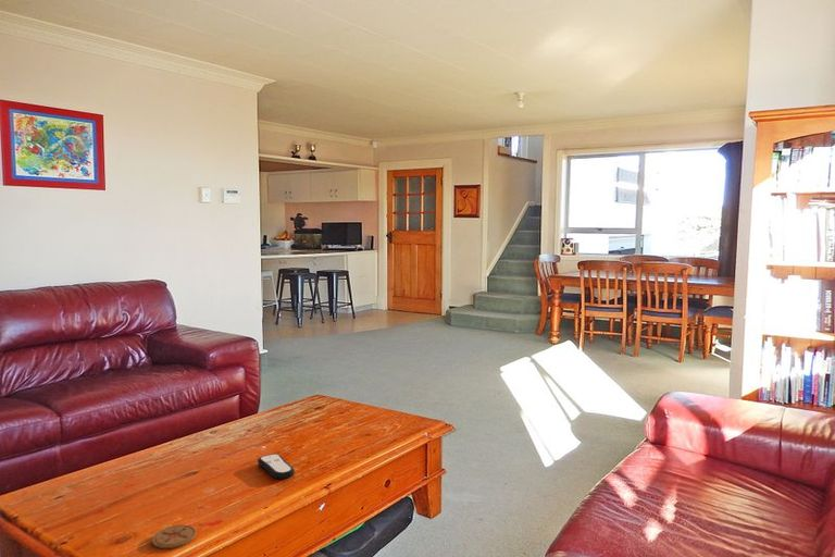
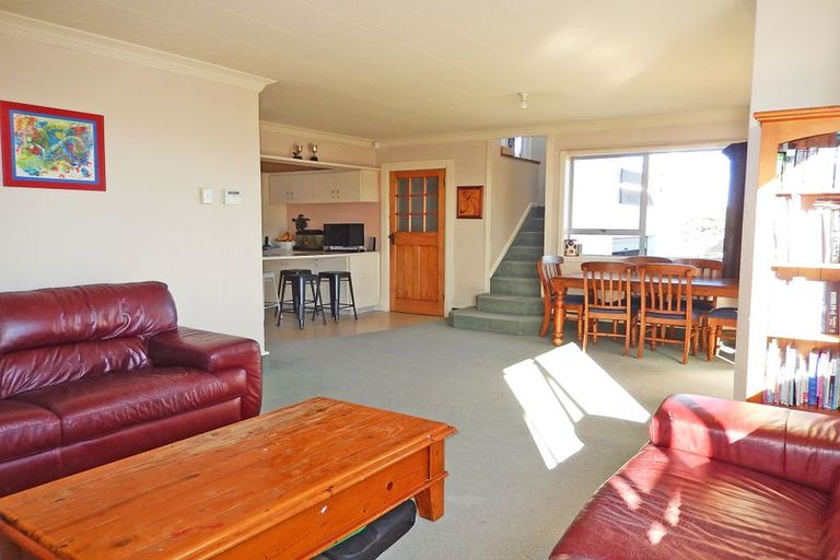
- remote control (276, 466)
- coaster (174, 536)
